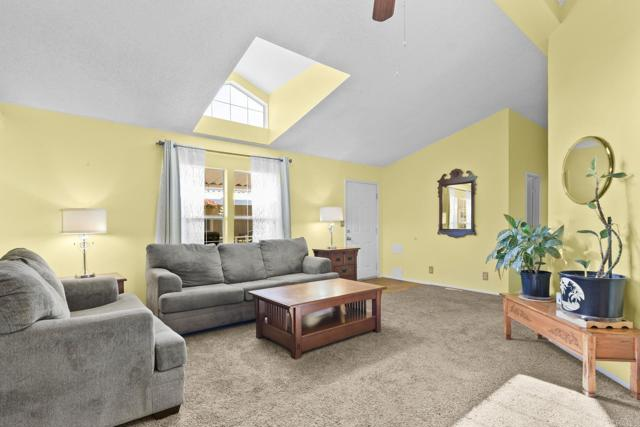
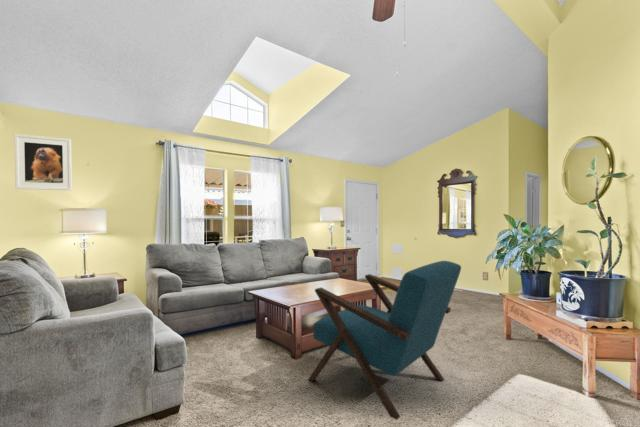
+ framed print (44, 163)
+ armchair (384, 320)
